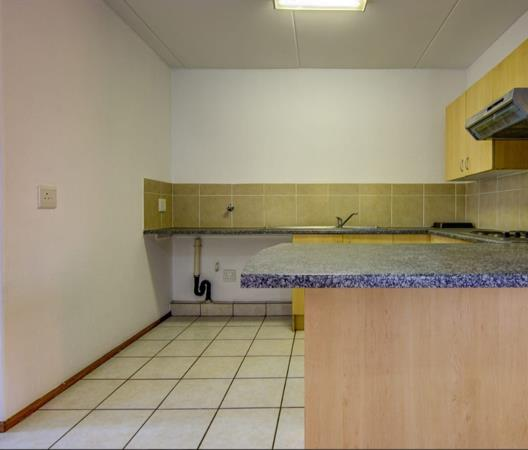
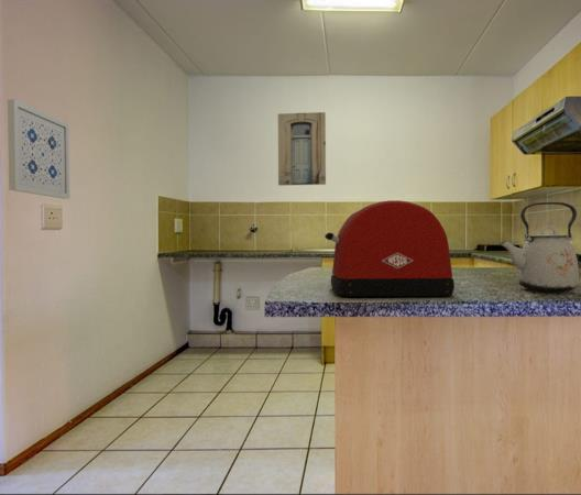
+ wall art (302, 148)
+ wall art (41, 153)
+ toaster (385, 246)
+ kettle (537, 245)
